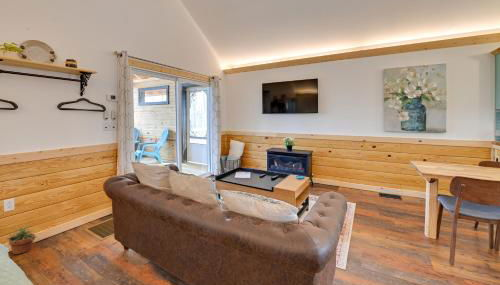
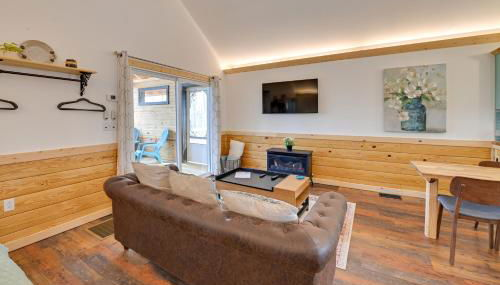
- potted plant (23, 238)
